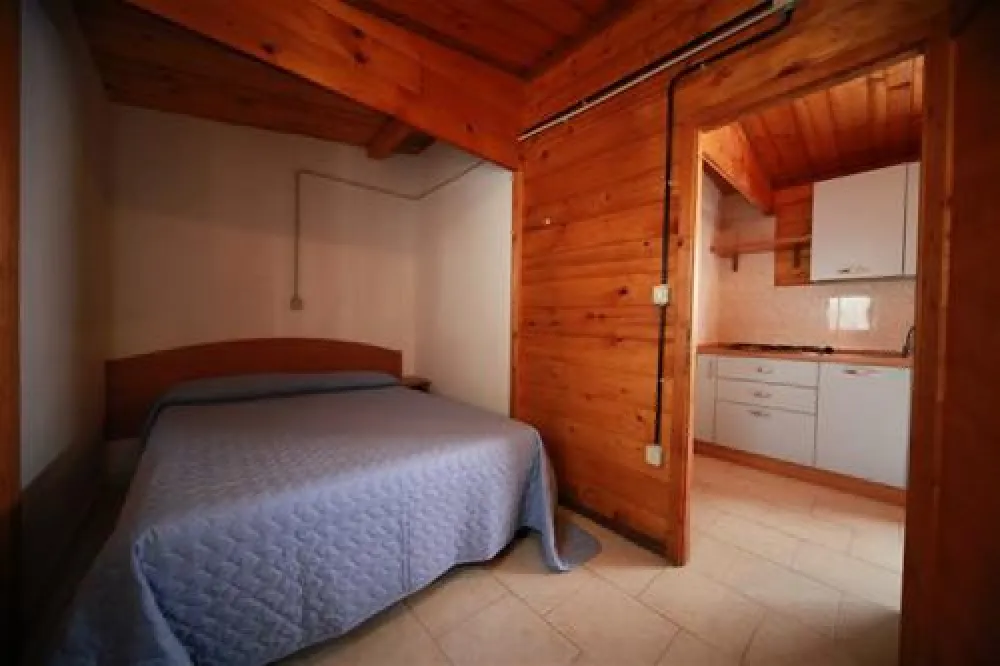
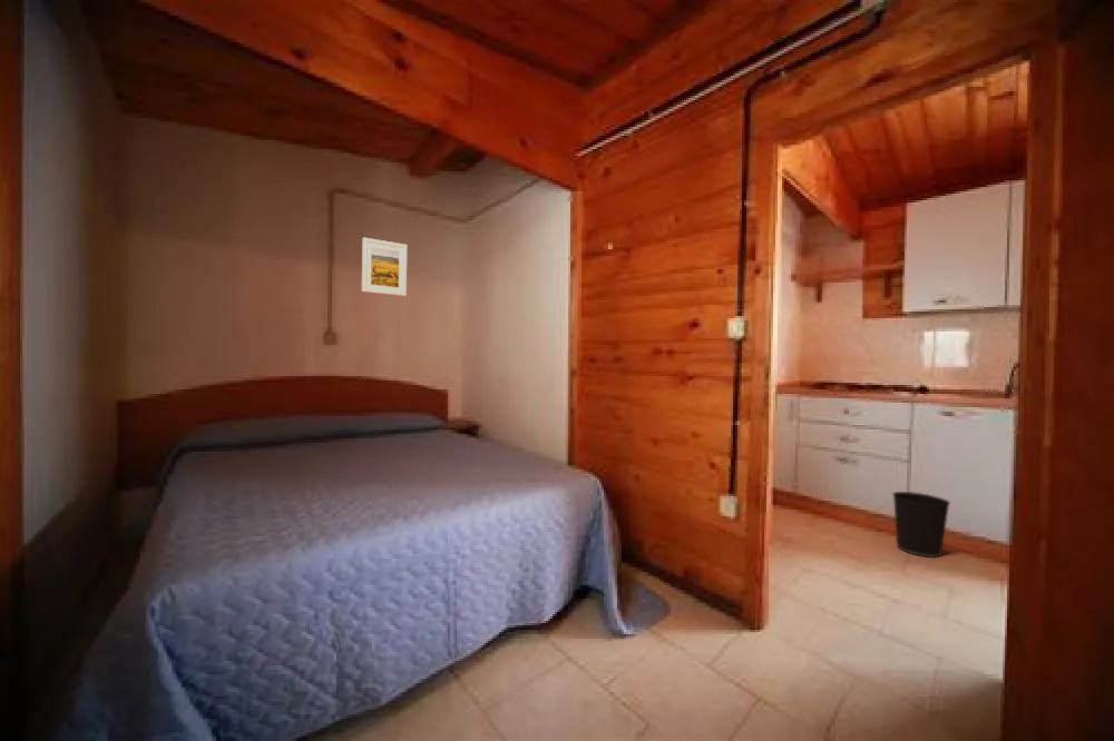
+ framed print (384, 267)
+ wastebasket (919, 524)
